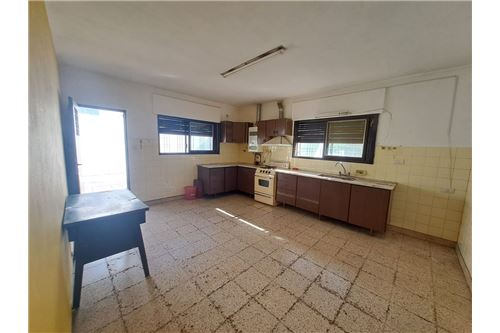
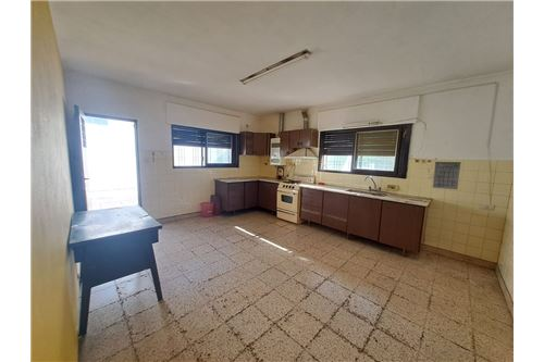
+ calendar (446, 172)
